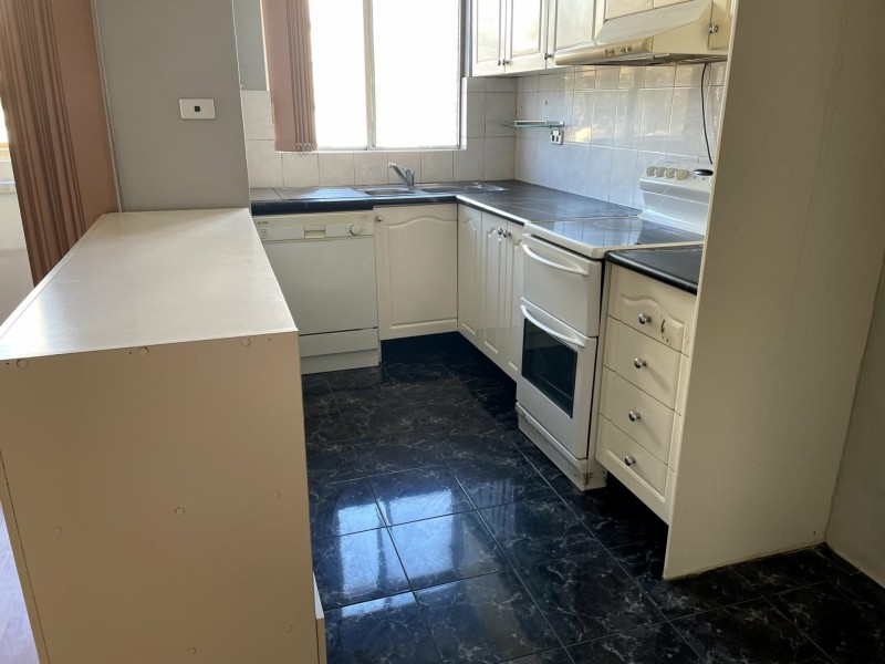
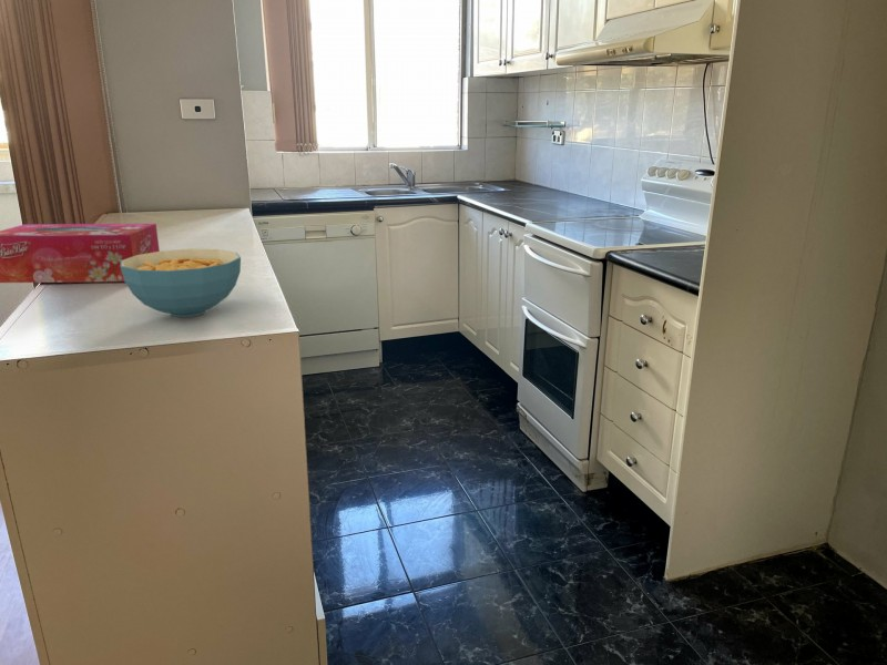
+ tissue box (78, 252)
+ cereal bowl (184, 286)
